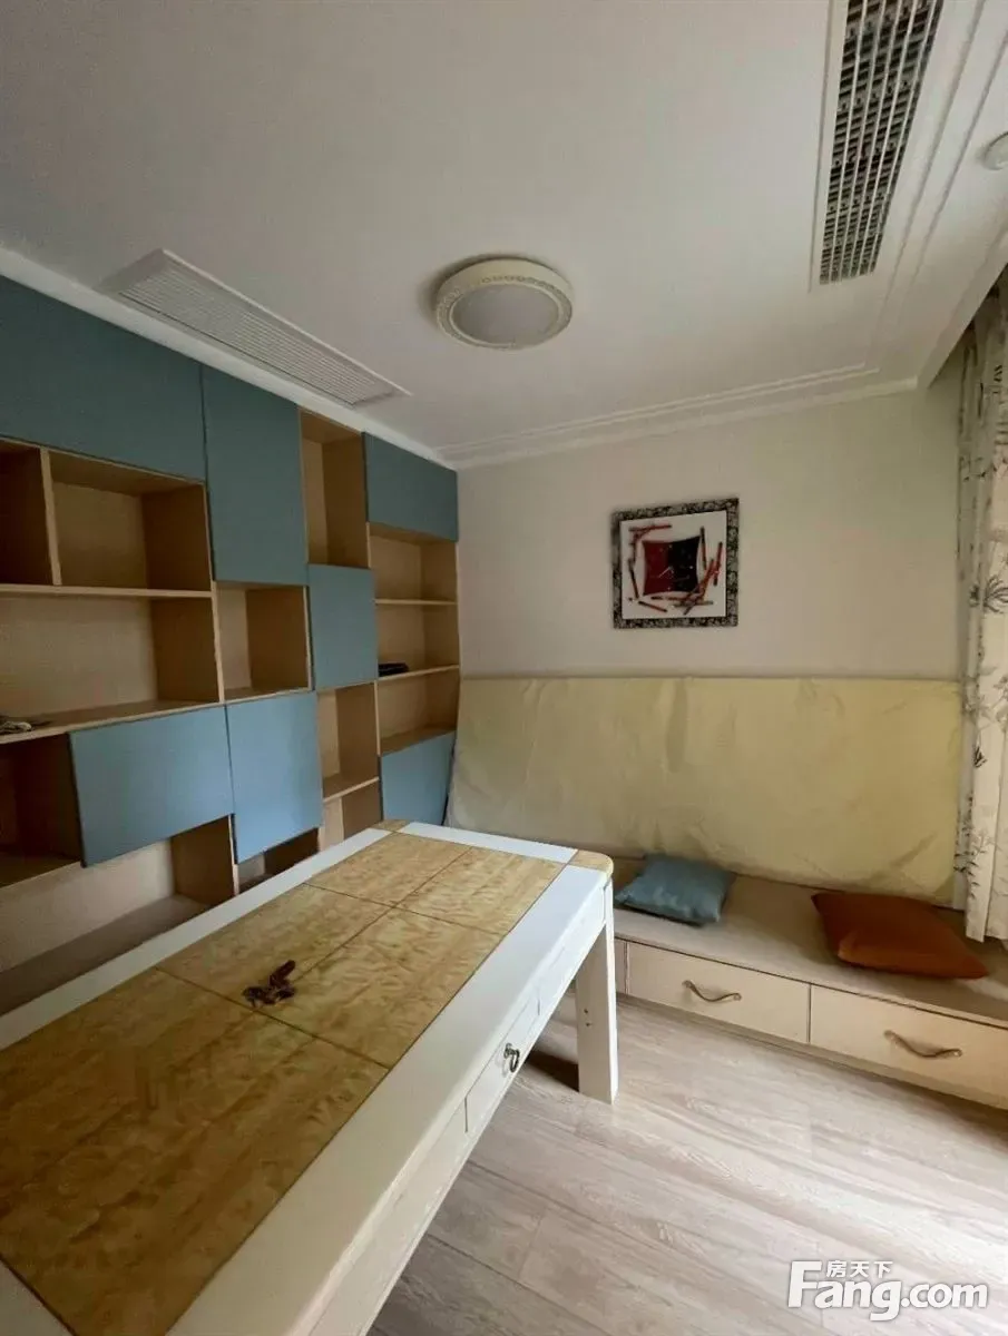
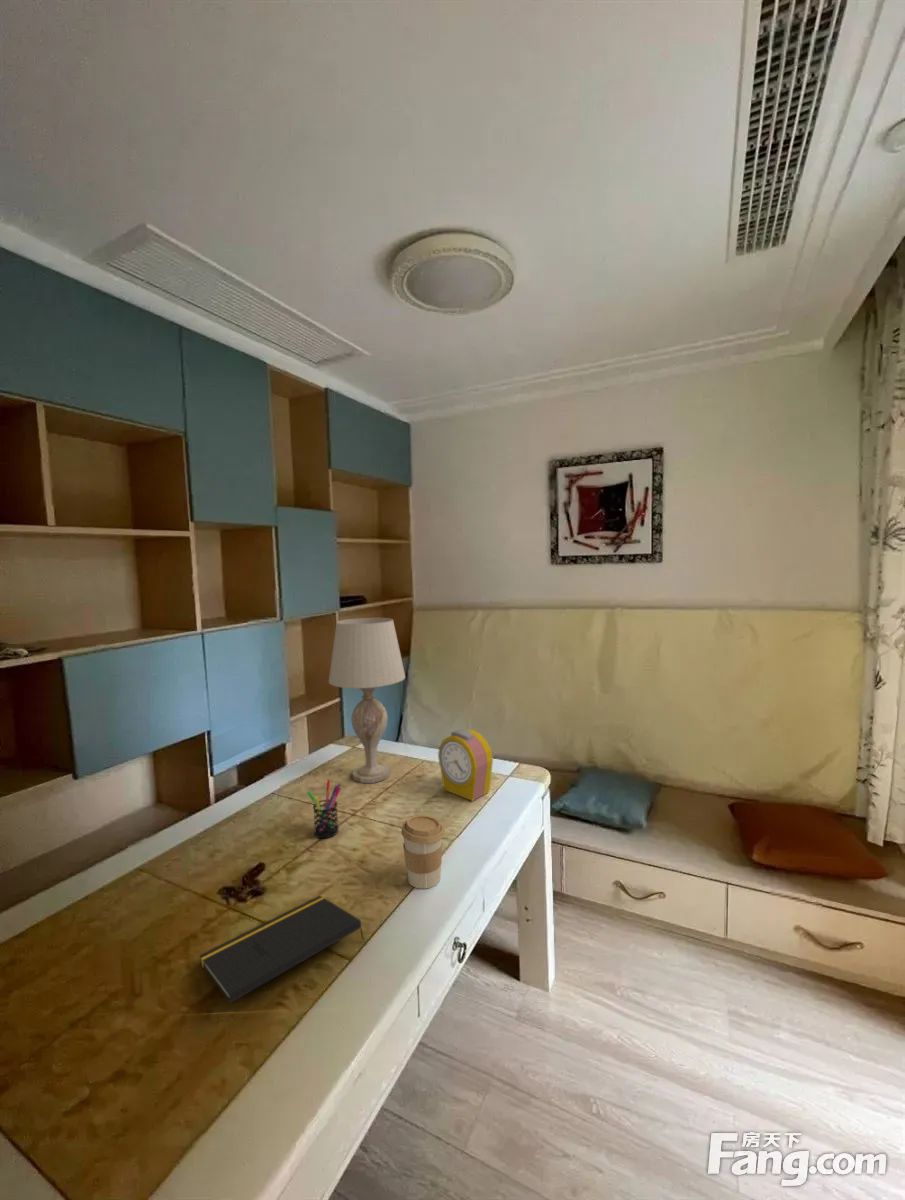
+ coffee cup (423, 849)
+ notepad (281, 941)
+ table lamp (368, 698)
+ pen holder (324, 806)
+ alarm clock (464, 761)
